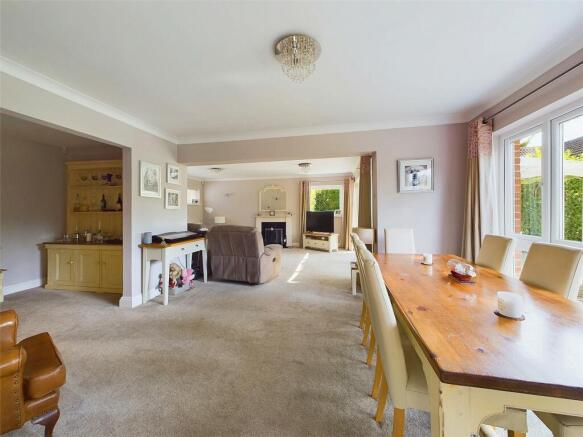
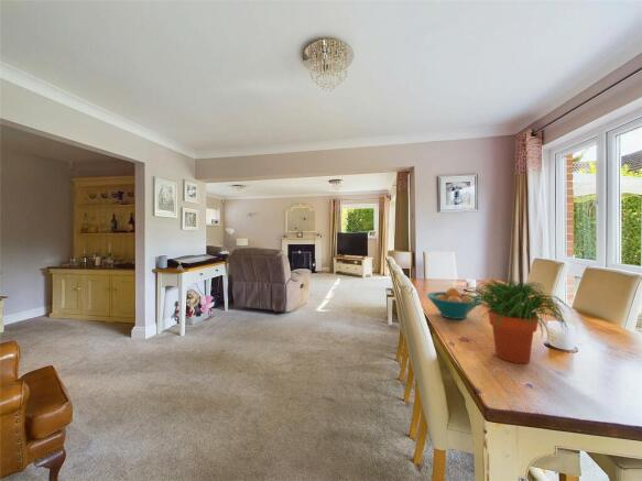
+ fruit bowl (453, 302)
+ potted plant (513, 318)
